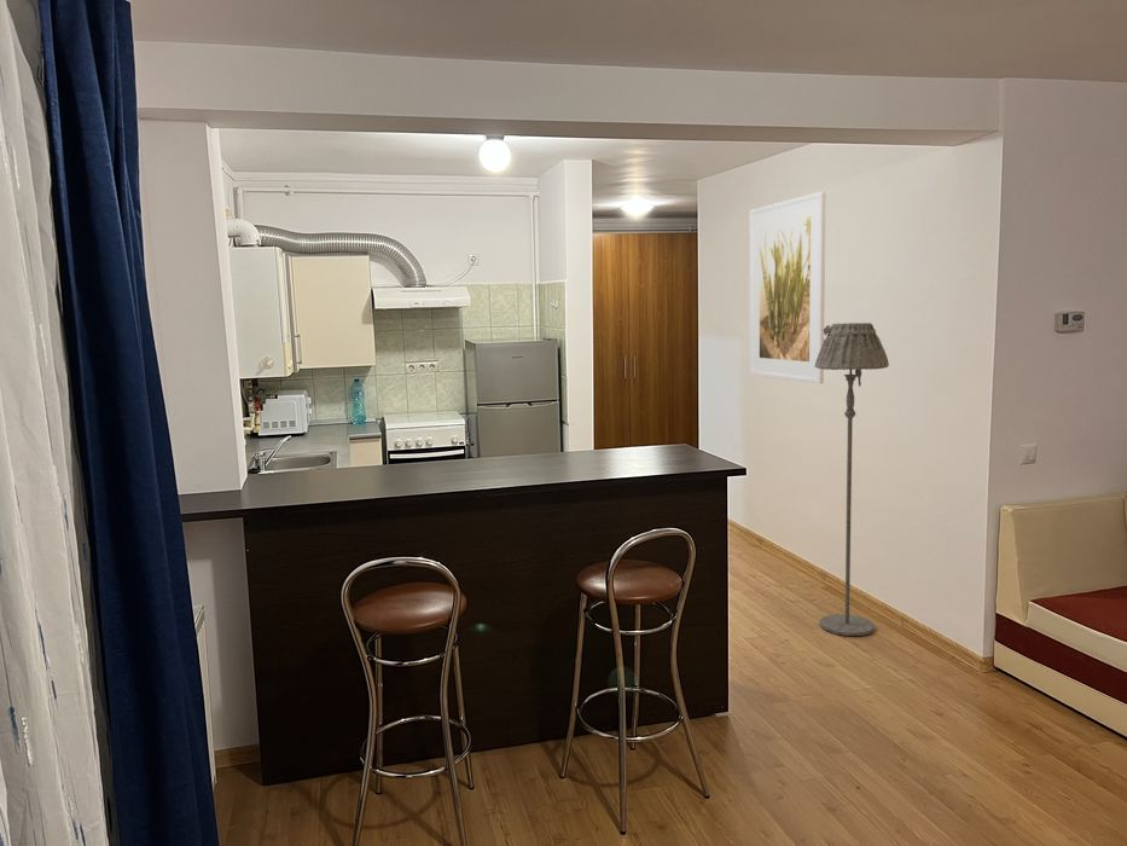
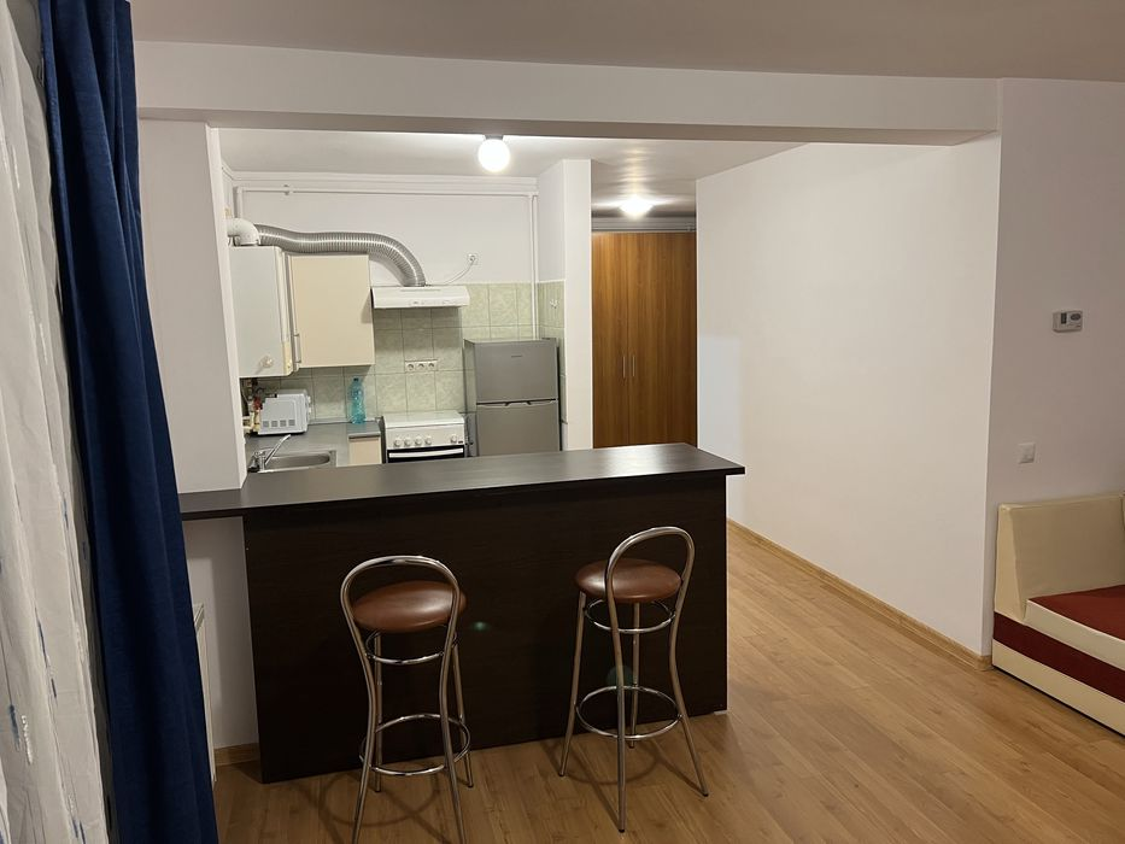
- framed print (784, 291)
- floor lamp (849, 477)
